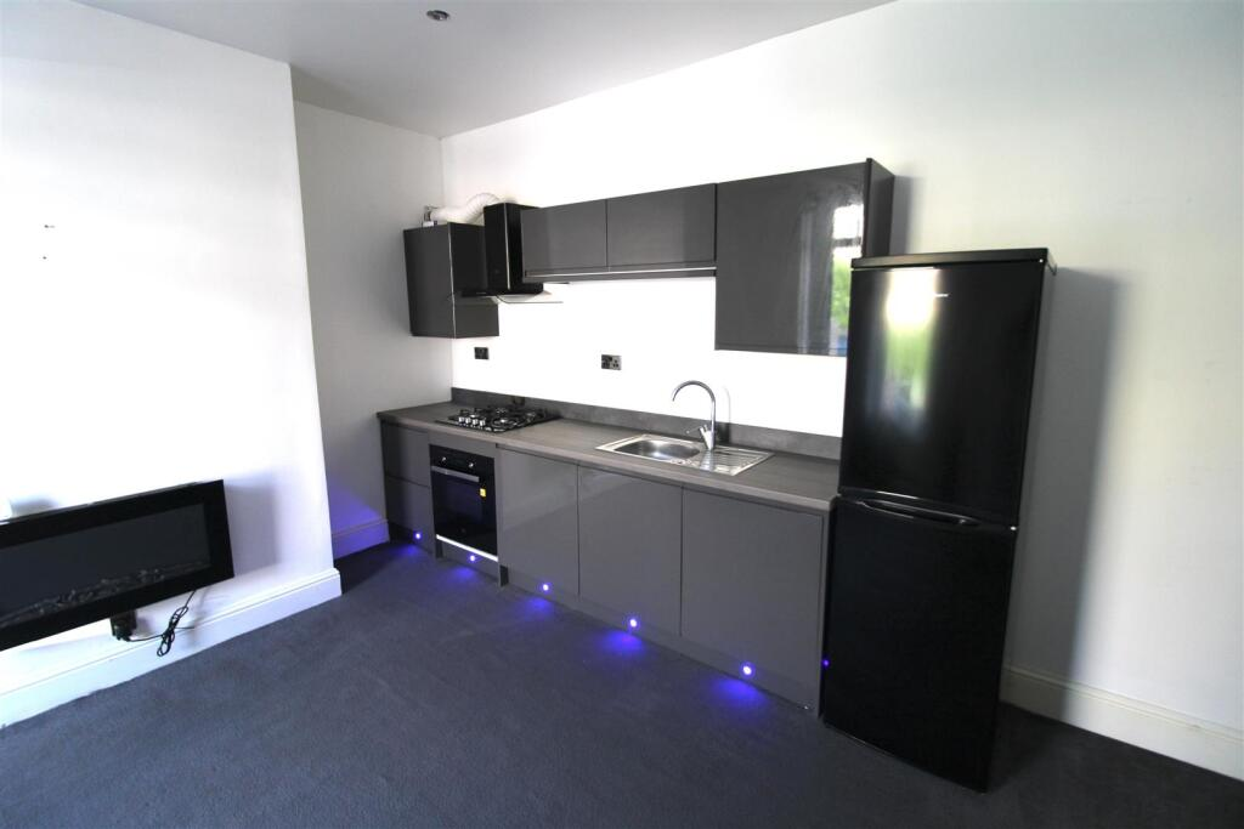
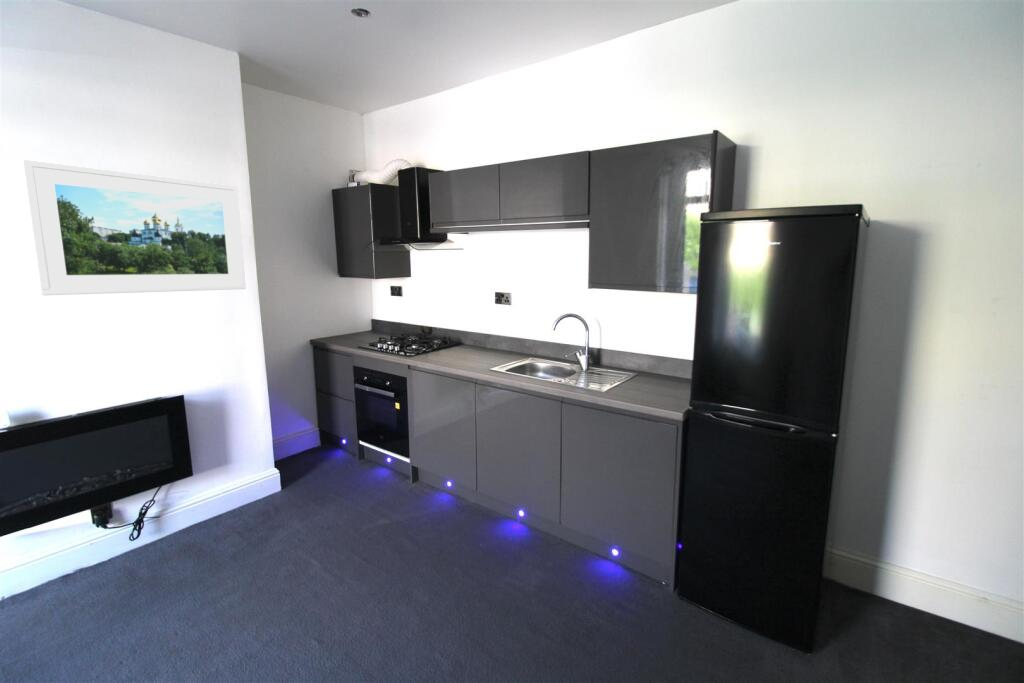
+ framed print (151, 234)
